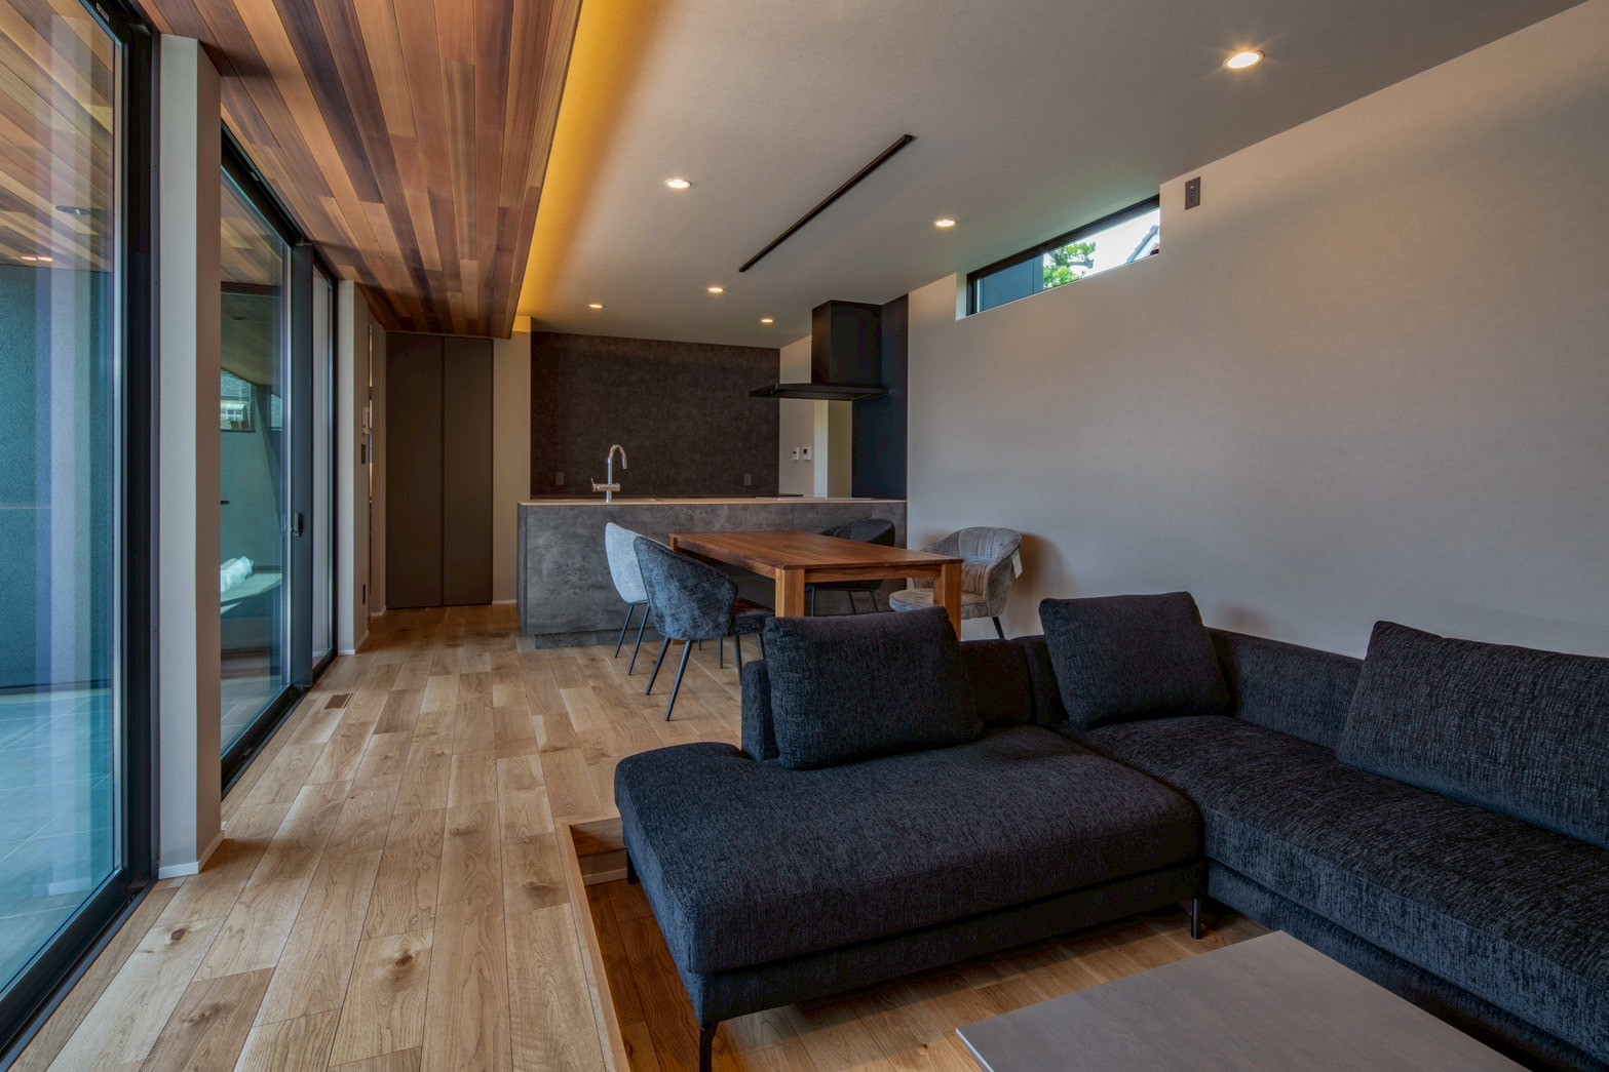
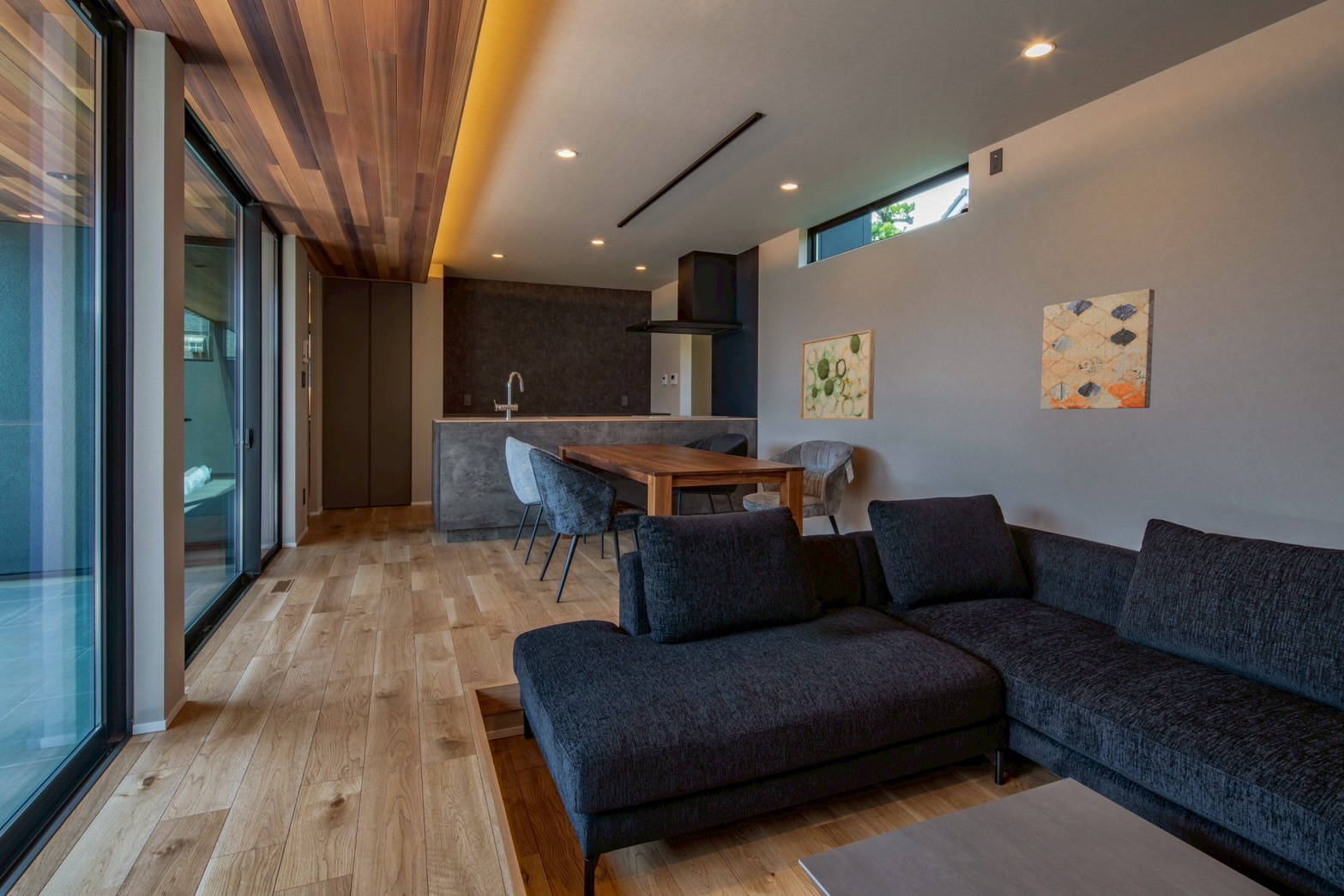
+ wall art (833, 377)
+ wall art (1094, 353)
